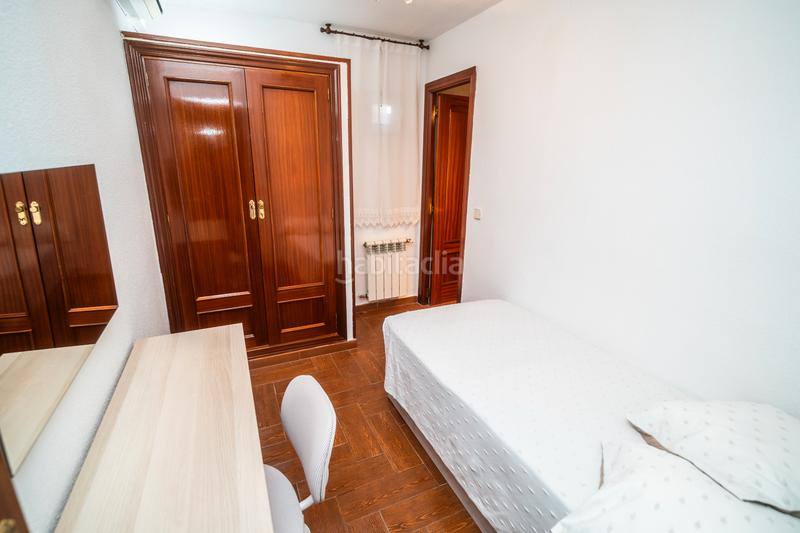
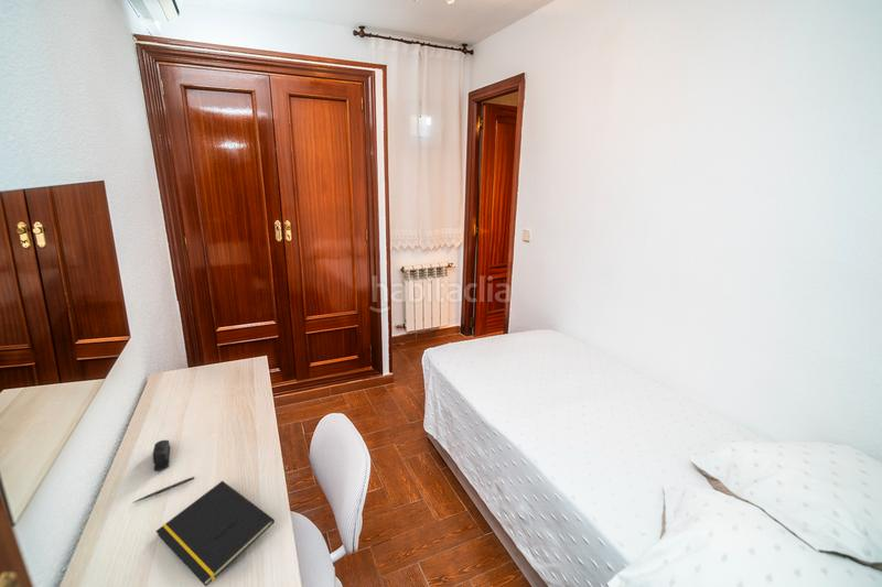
+ notepad (215, 526)
+ stapler (161, 450)
+ pen (164, 489)
